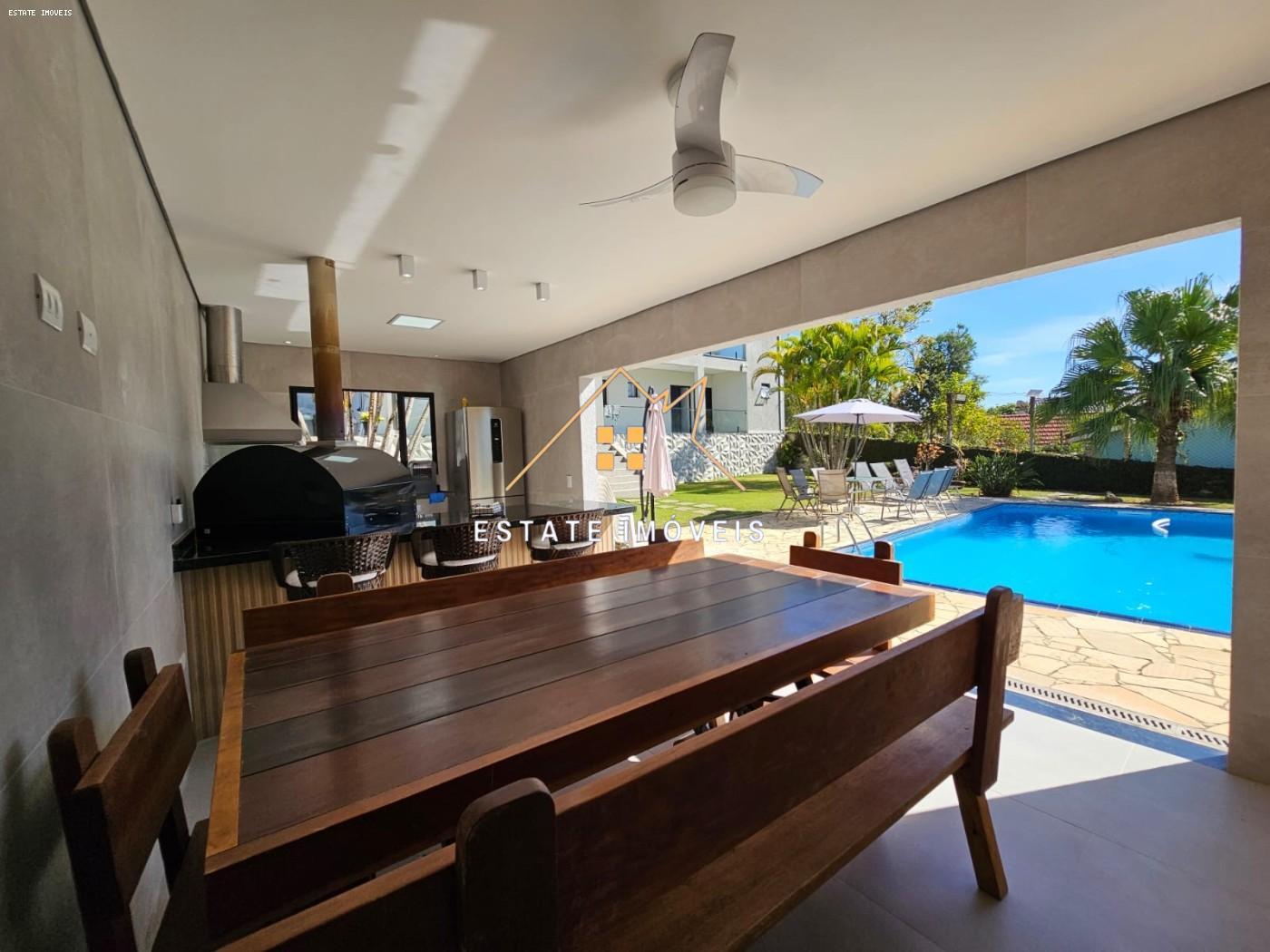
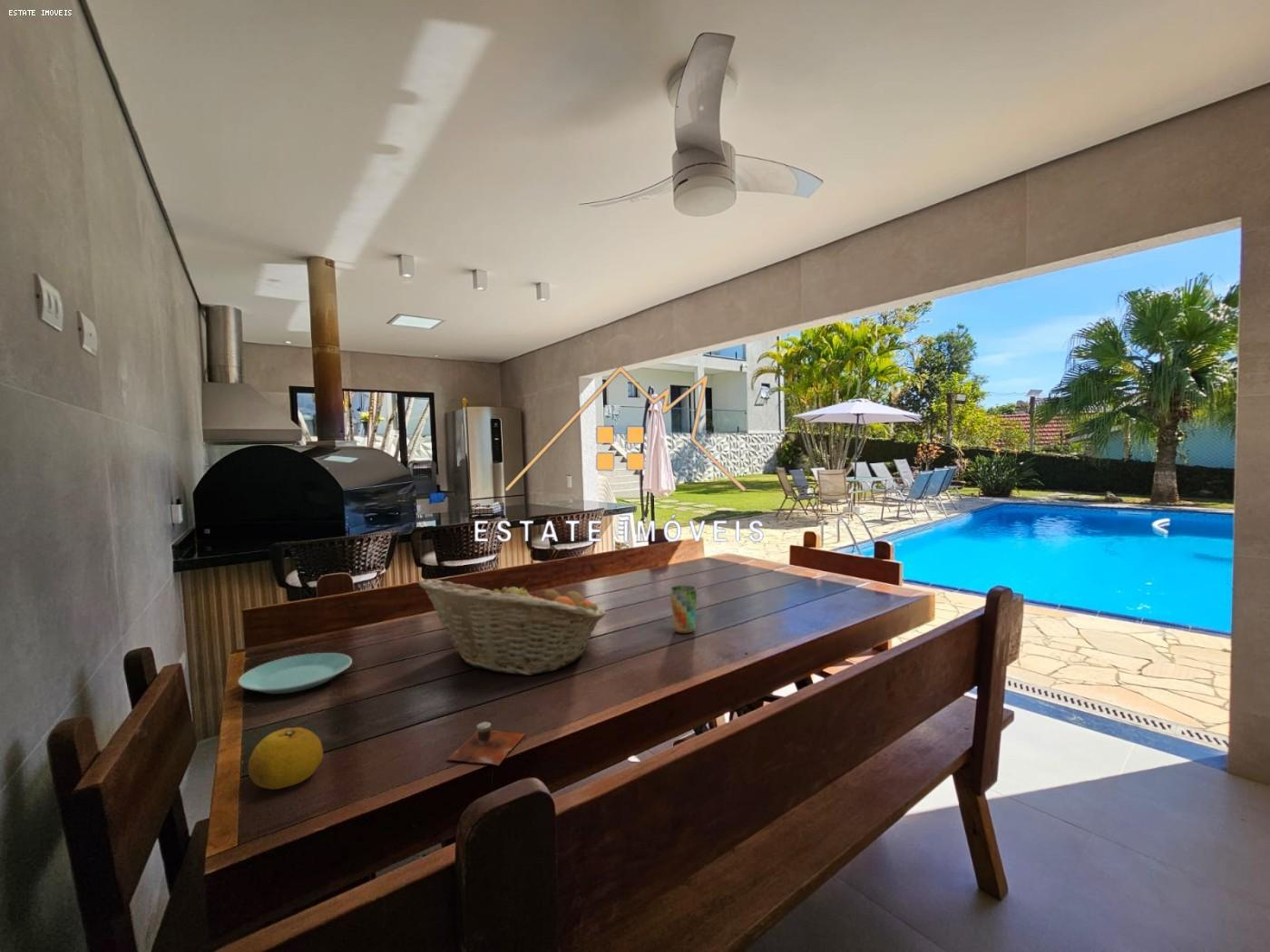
+ cup (487, 737)
+ fruit basket (513, 613)
+ cup (683, 609)
+ fruit (287, 754)
+ plate (298, 674)
